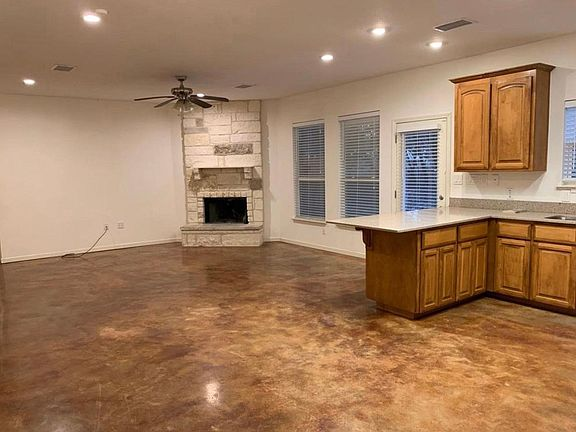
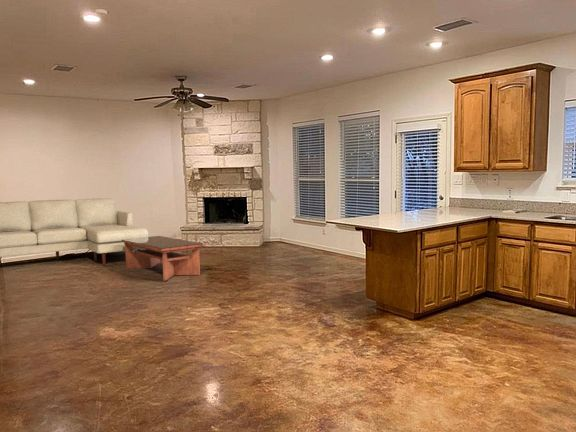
+ sofa (60, 231)
+ coffee table (160, 256)
